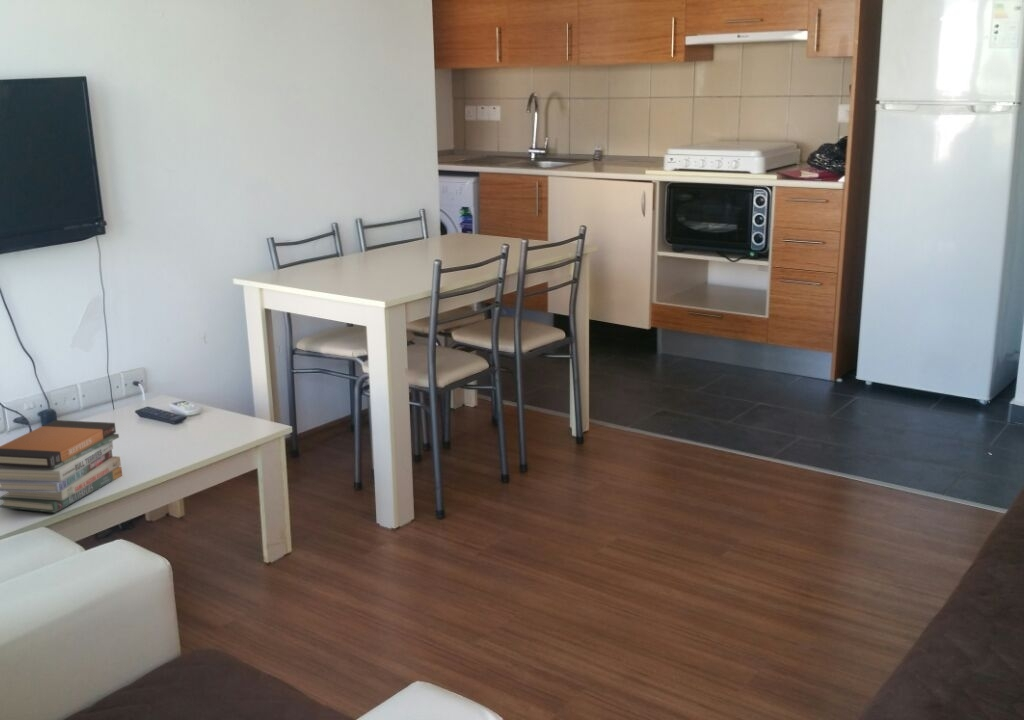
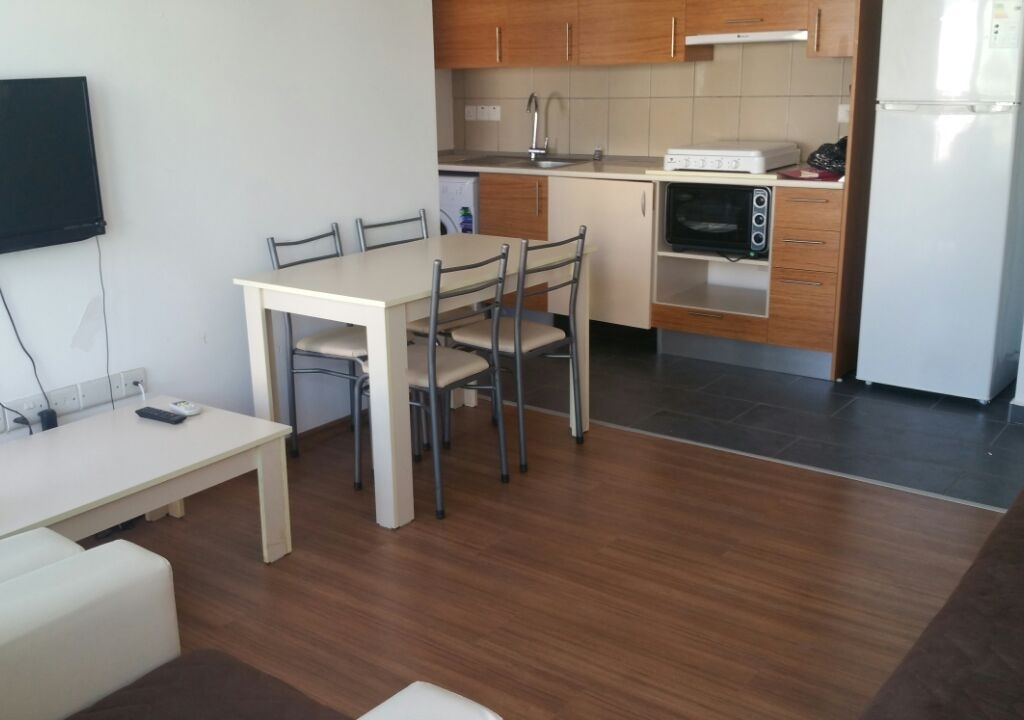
- book stack (56, 464)
